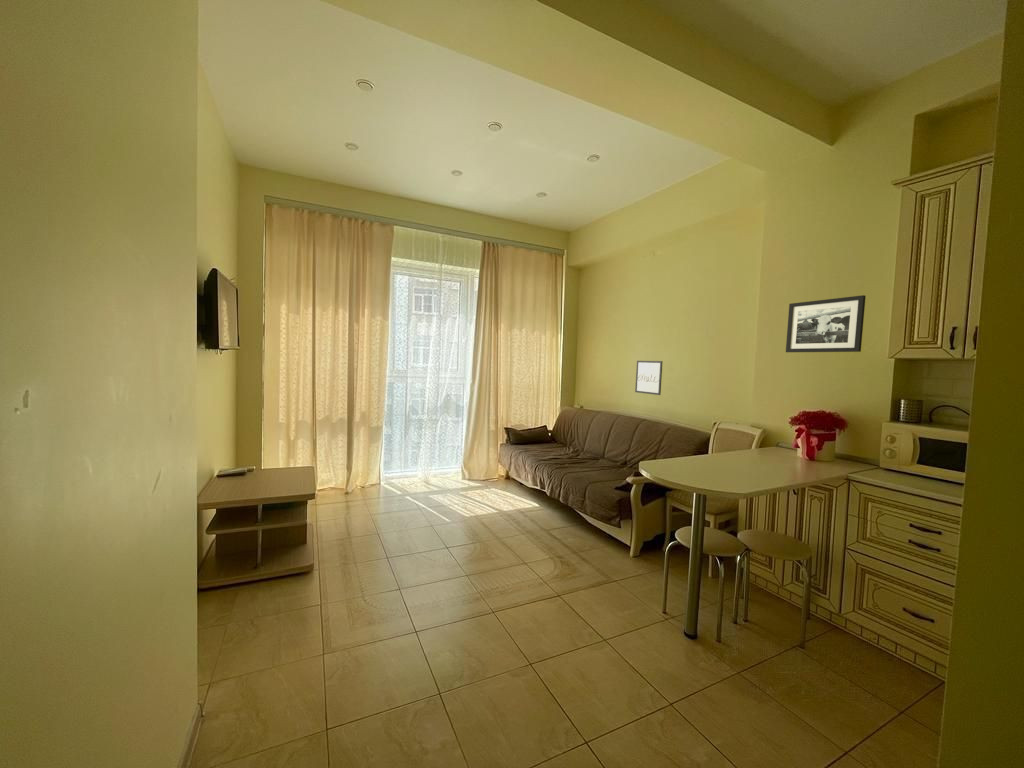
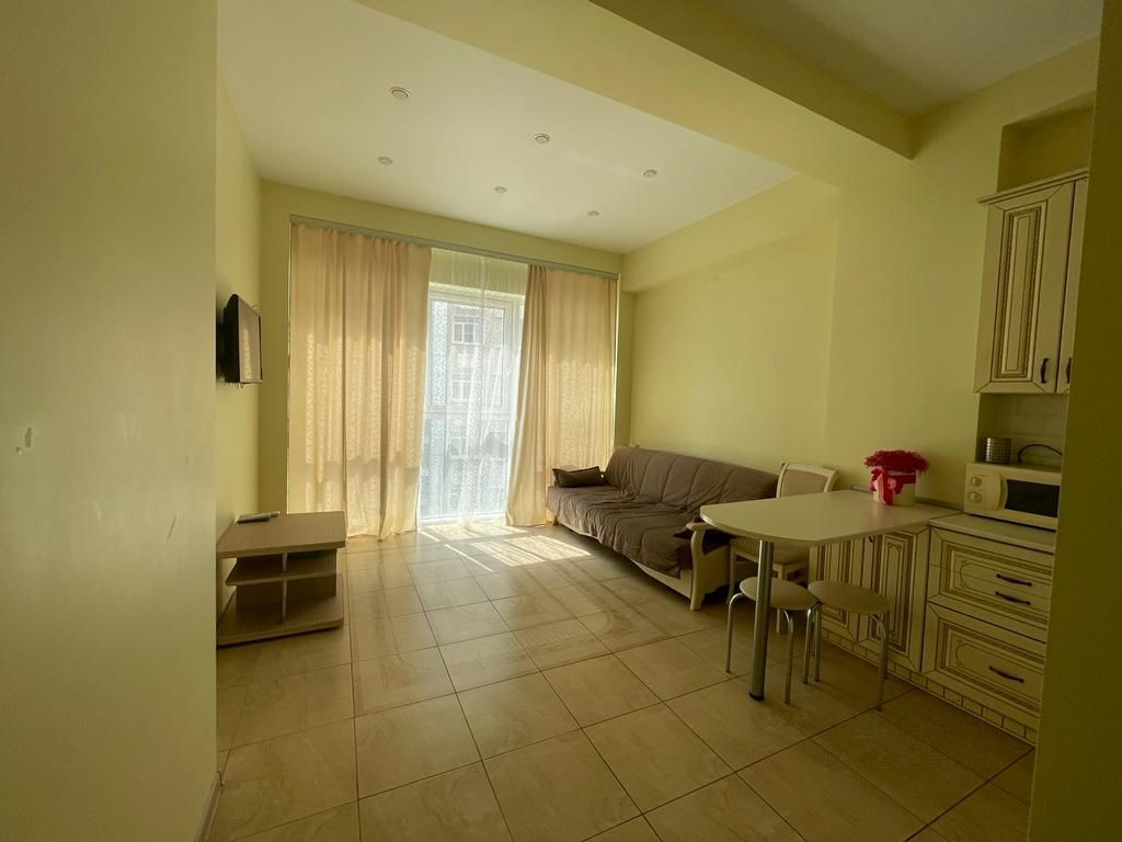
- wall art (648, 377)
- picture frame (822, 326)
